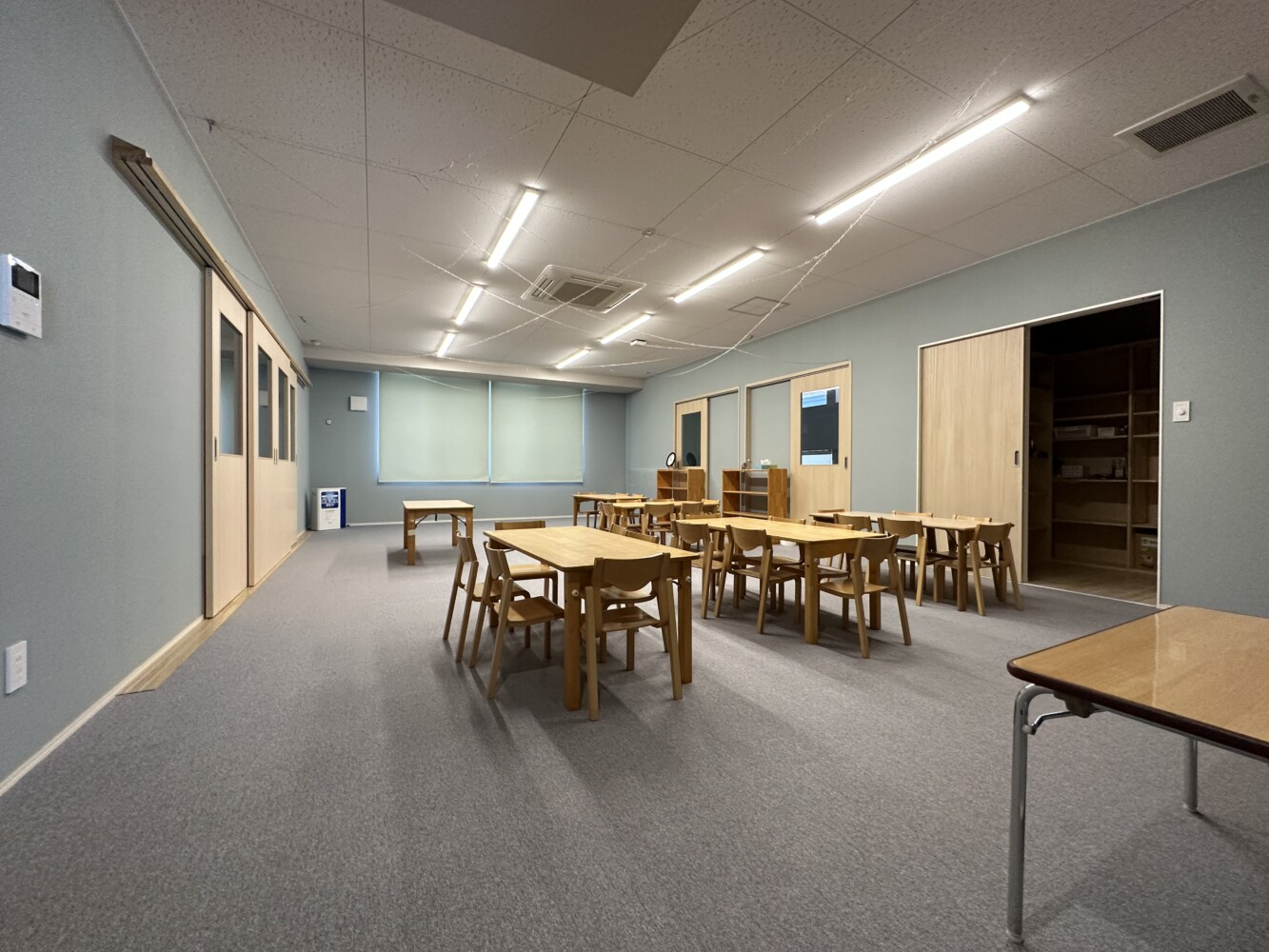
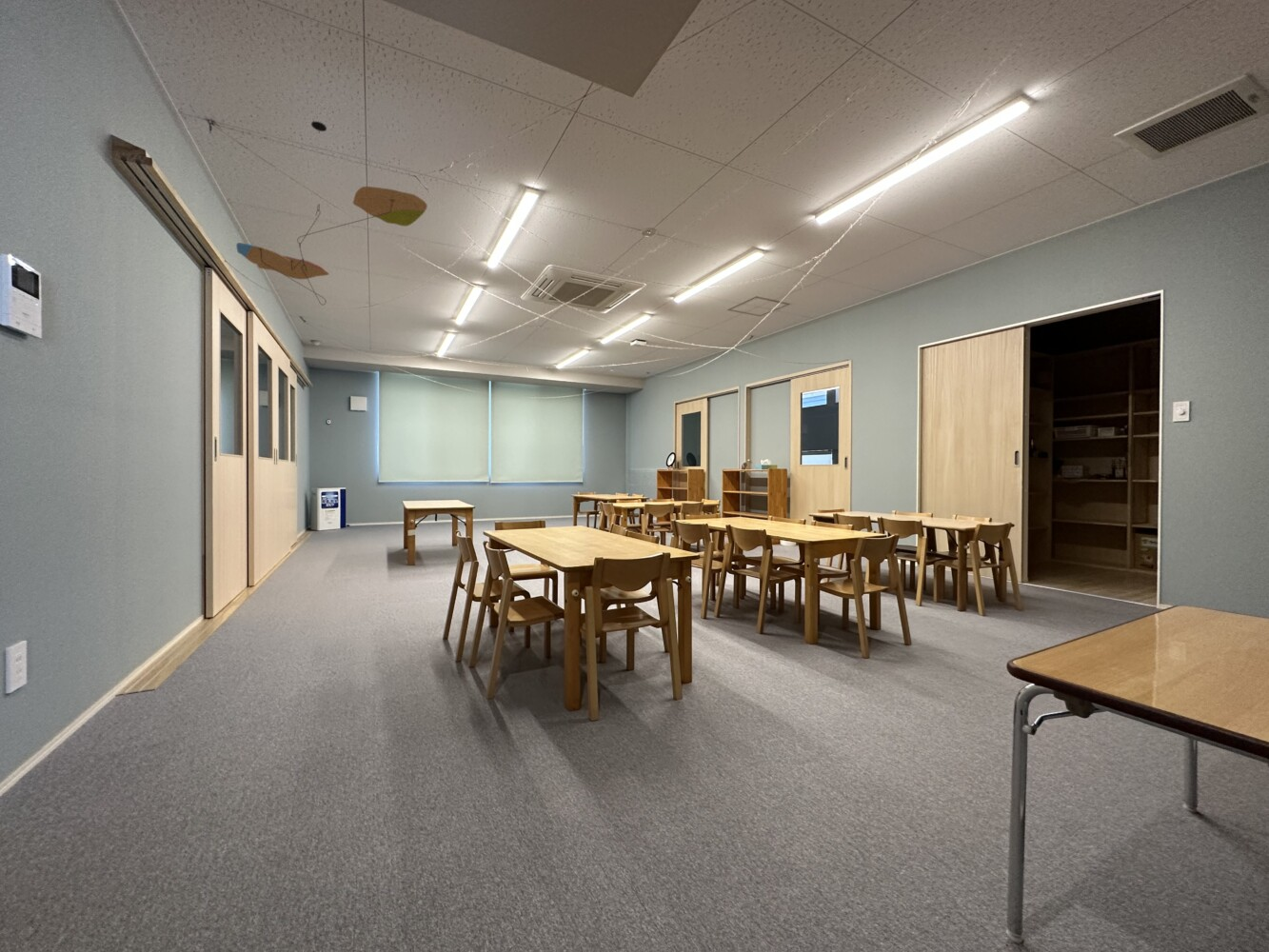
+ ceiling mobile (338, 226)
